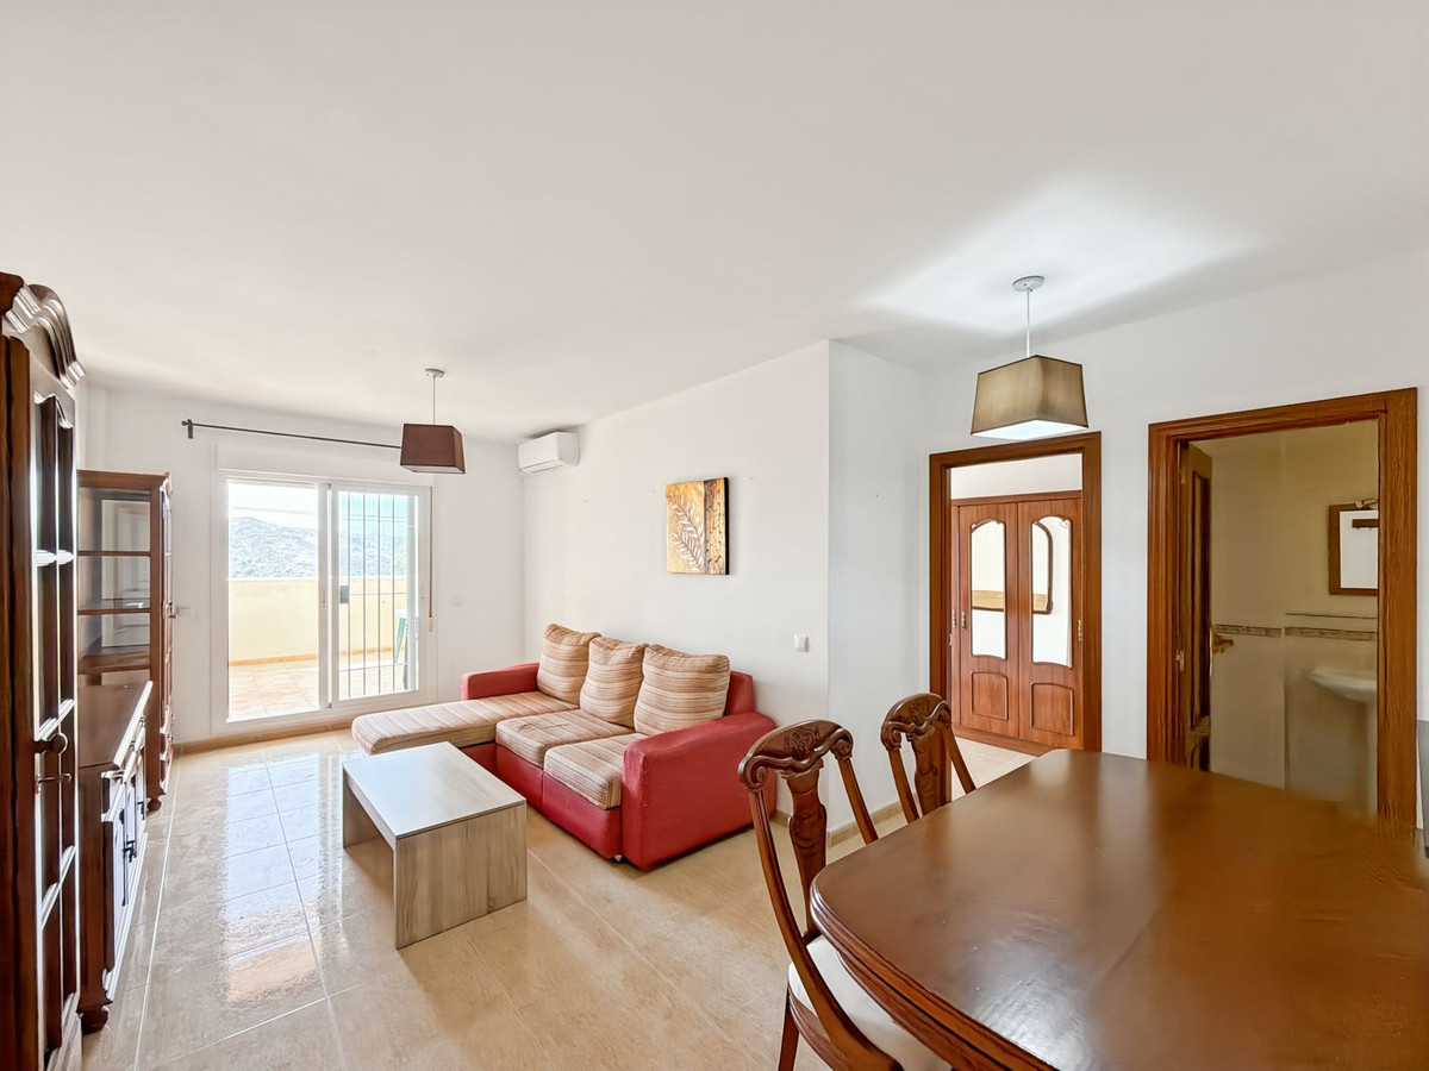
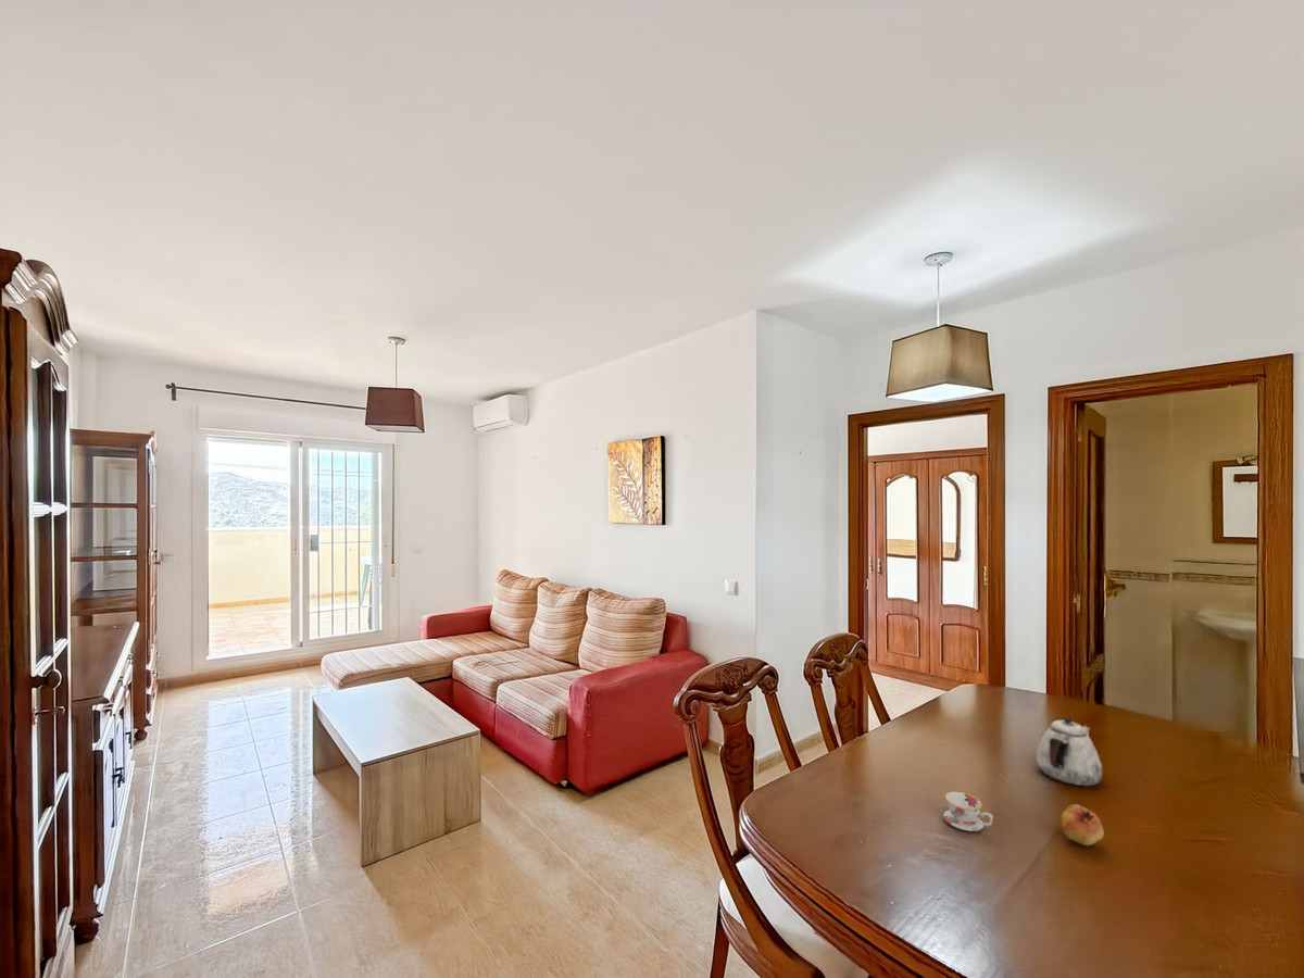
+ teacup (968, 814)
+ fruit (1081, 823)
+ teapot (1070, 745)
